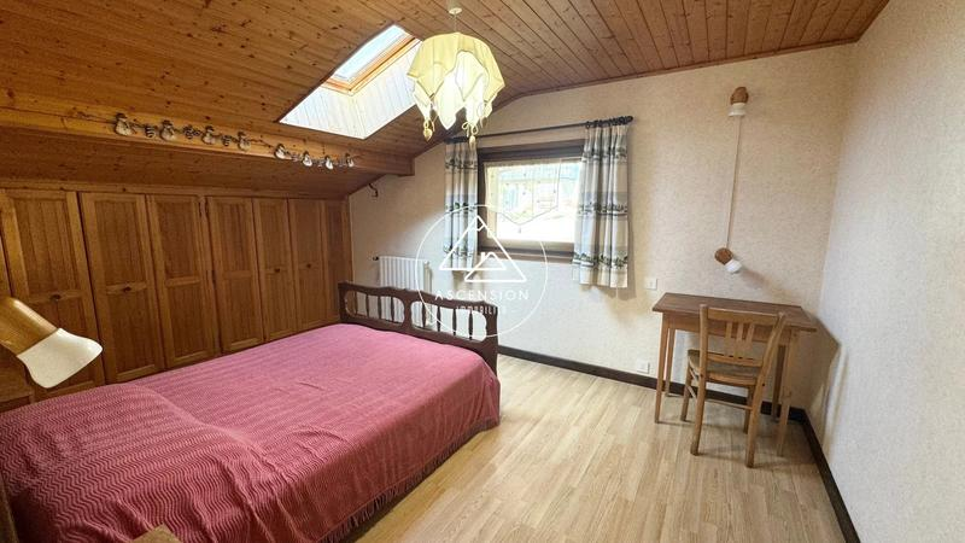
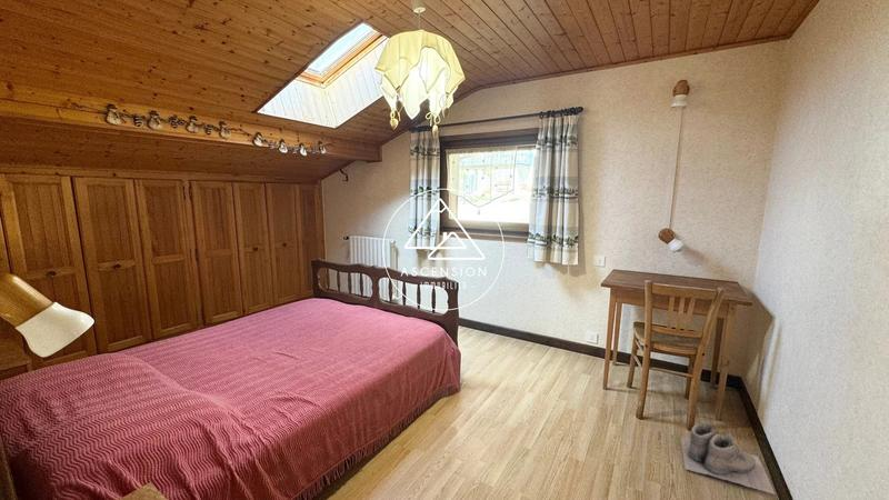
+ boots (723, 447)
